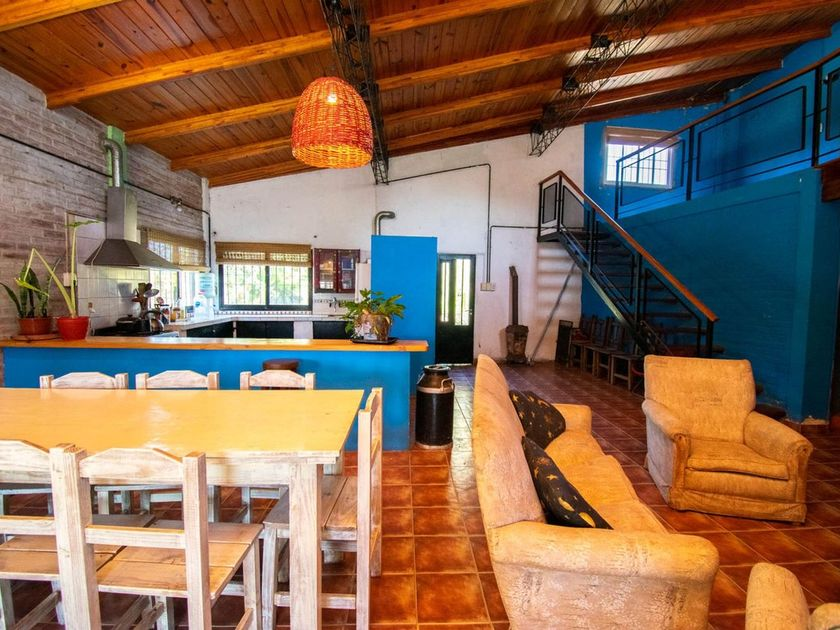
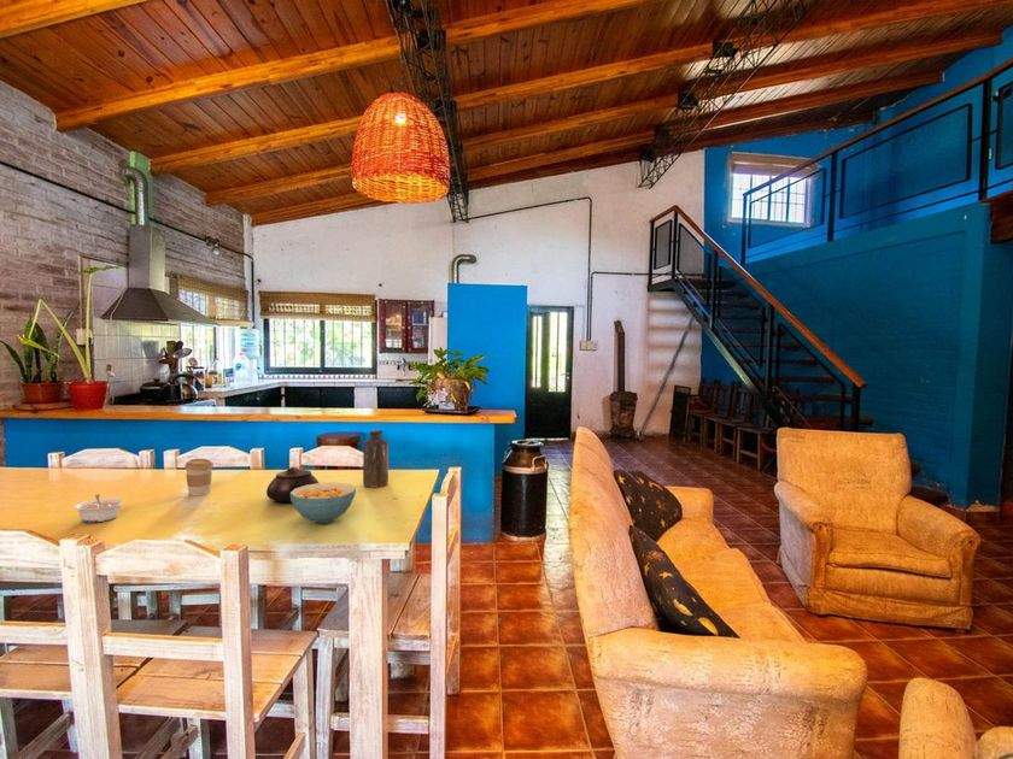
+ coffee cup (199, 476)
+ bottle (375, 457)
+ teapot (294, 482)
+ cereal bowl (323, 505)
+ legume (98, 508)
